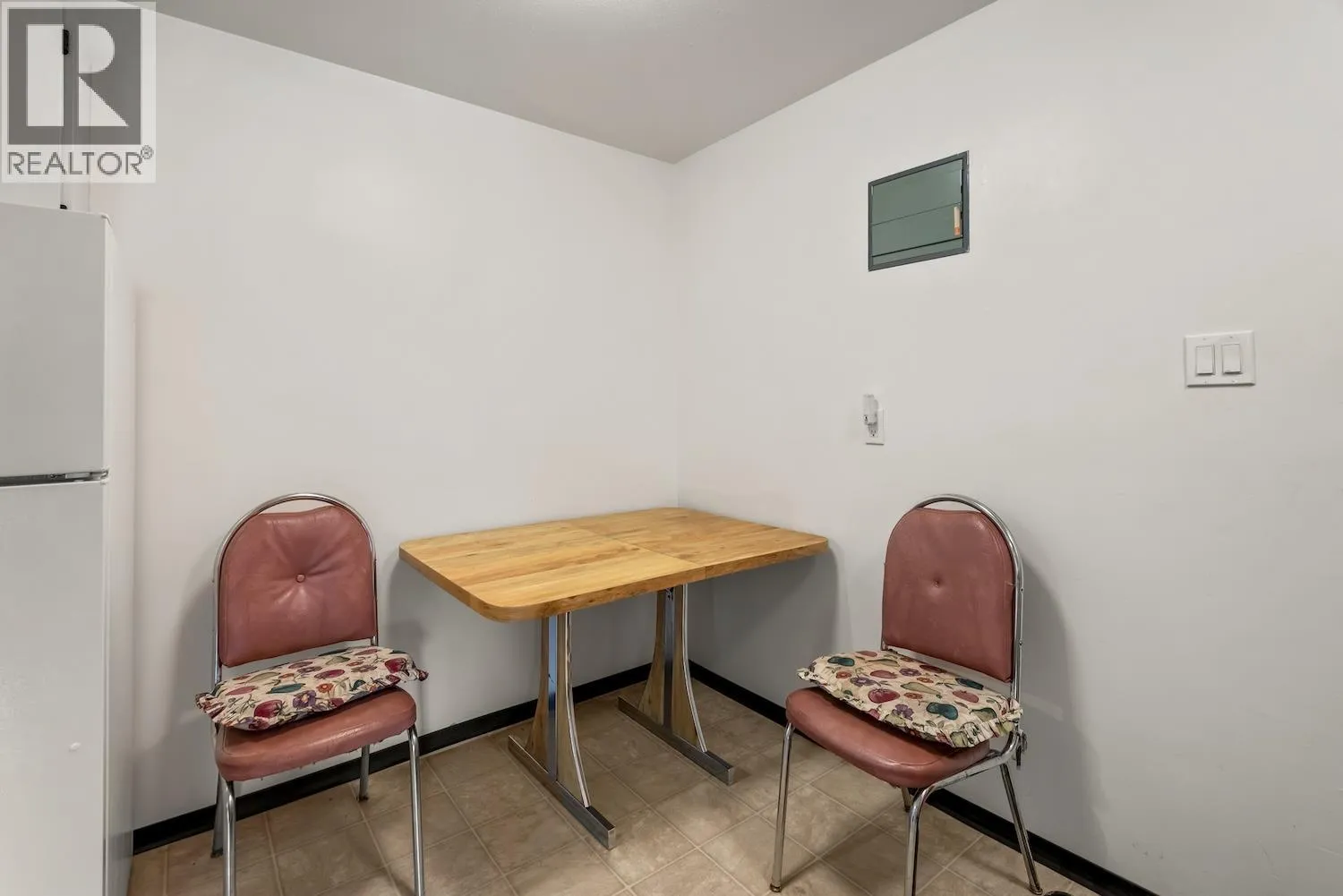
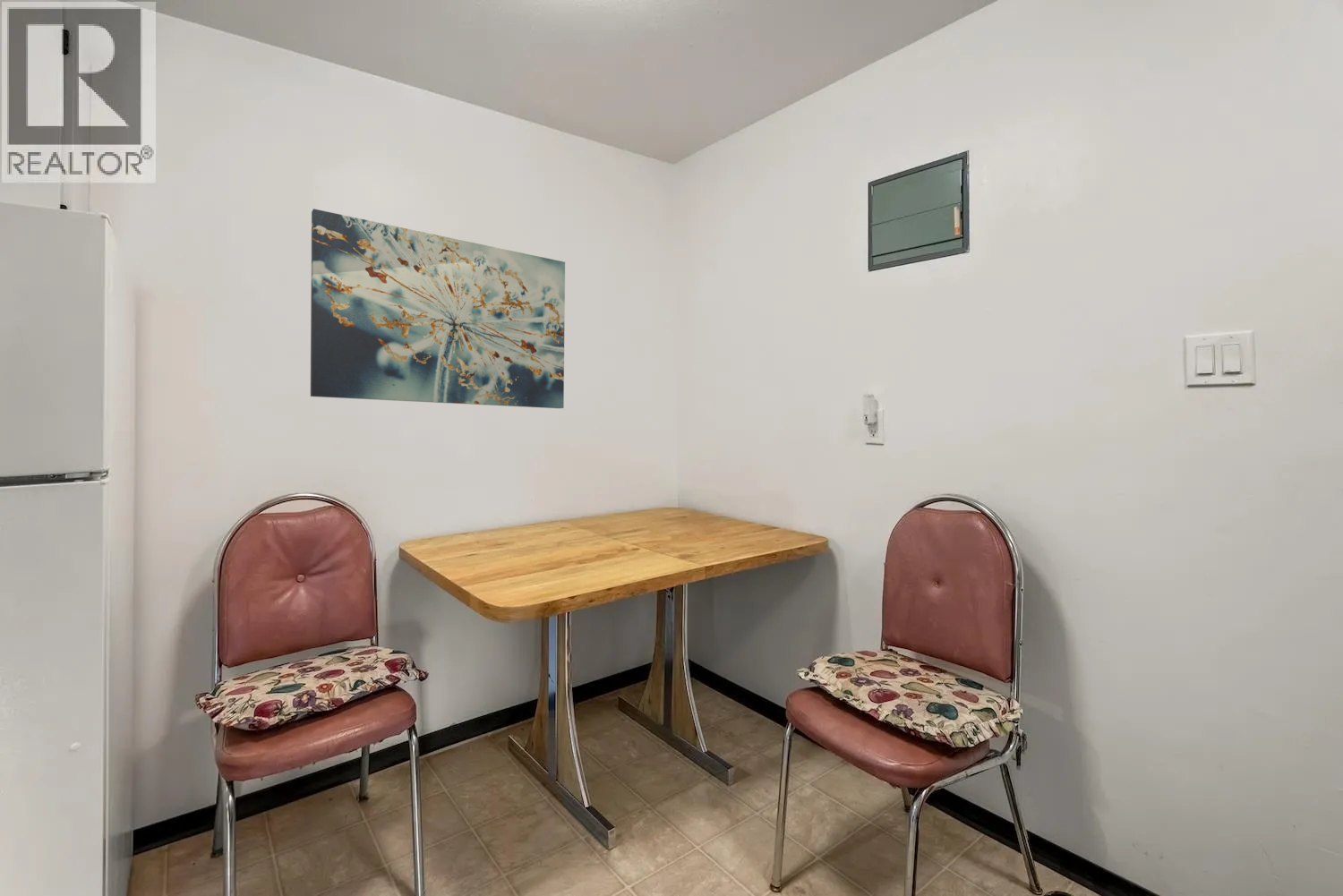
+ wall art (452, 321)
